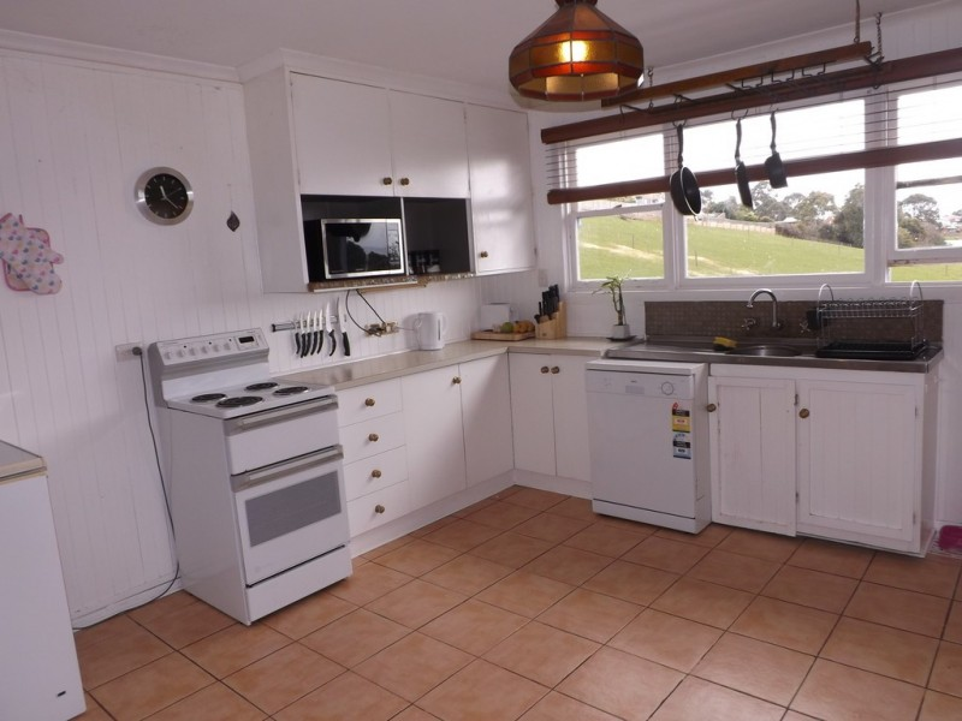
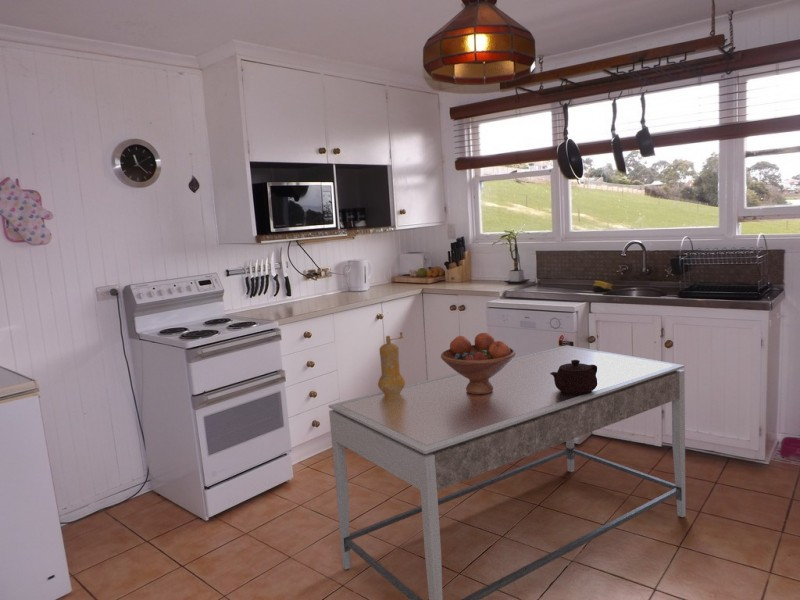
+ dining table (519, 467)
+ pepper mill (392, 363)
+ fruit bowl (478, 363)
+ teapot (574, 375)
